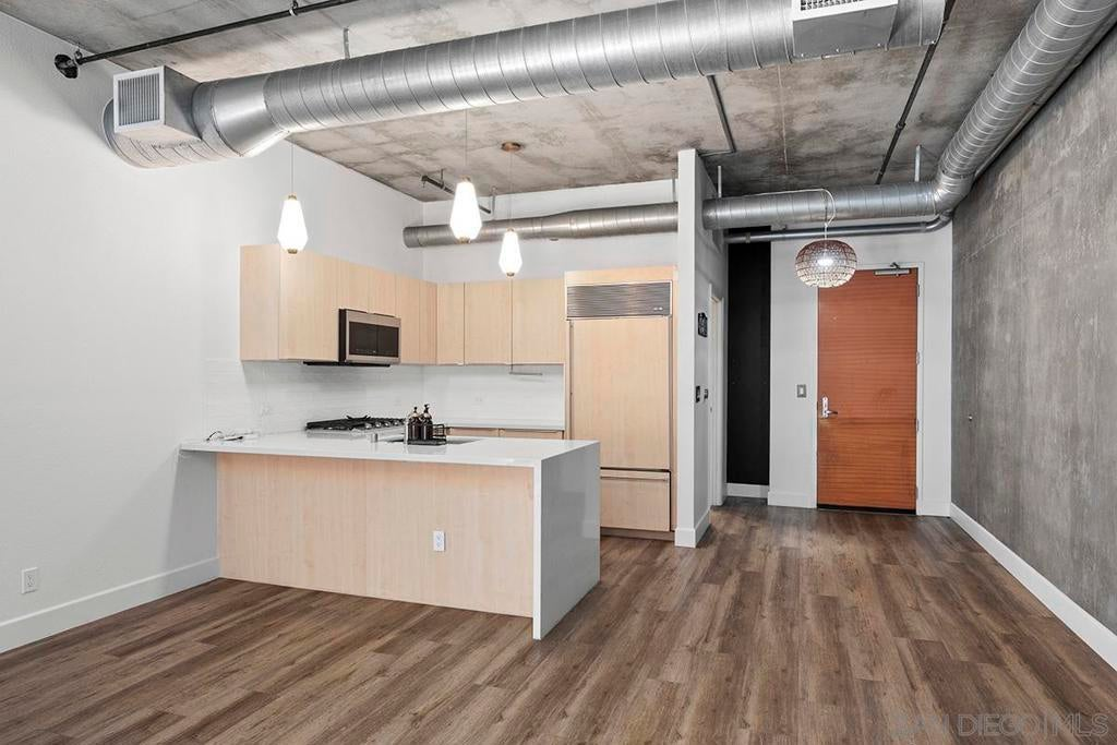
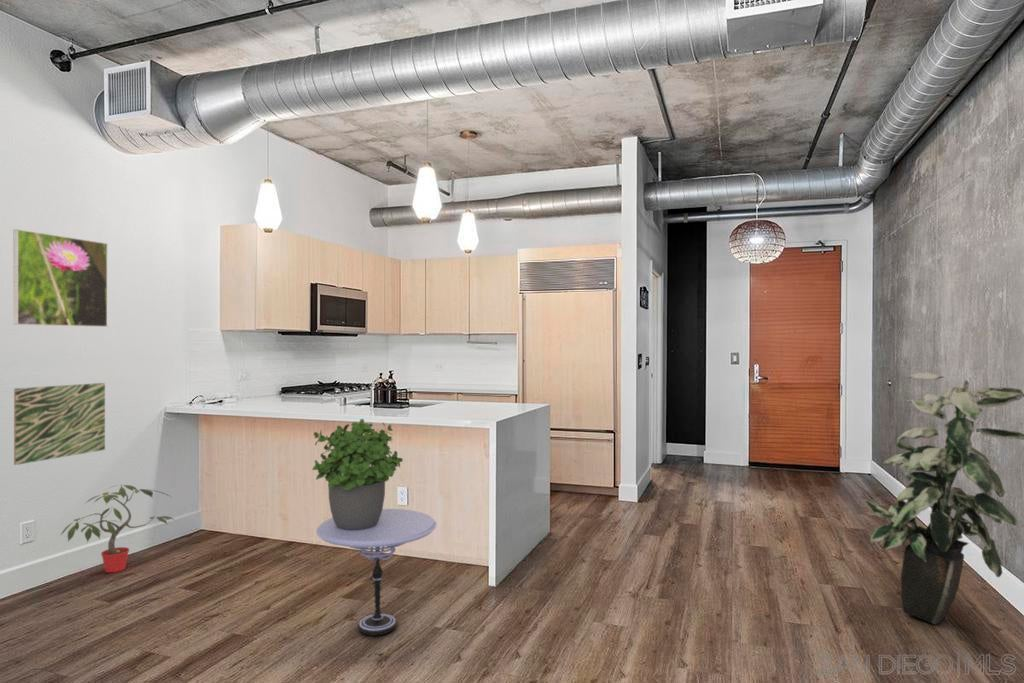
+ indoor plant (941, 495)
+ side table (377, 576)
+ potted plant (121, 527)
+ wall art (62, 421)
+ potted plant (359, 470)
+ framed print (63, 281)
